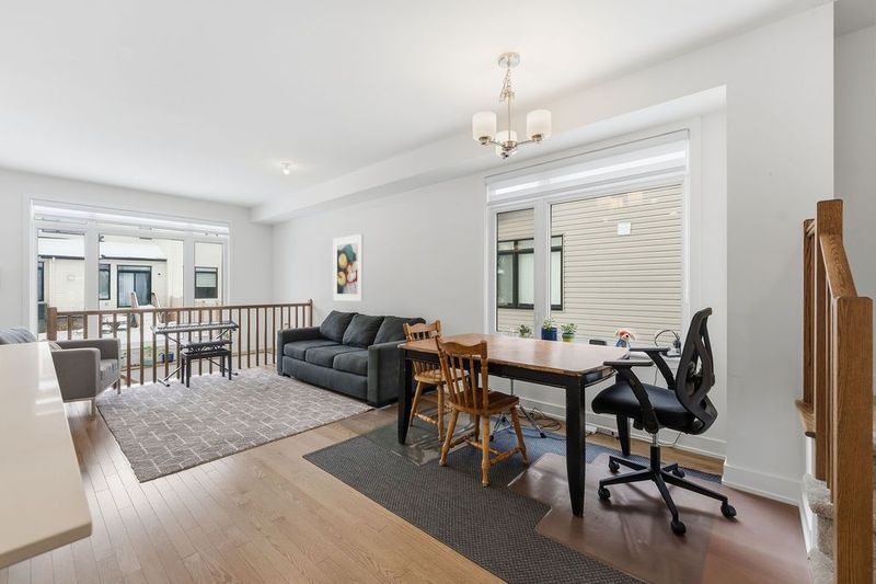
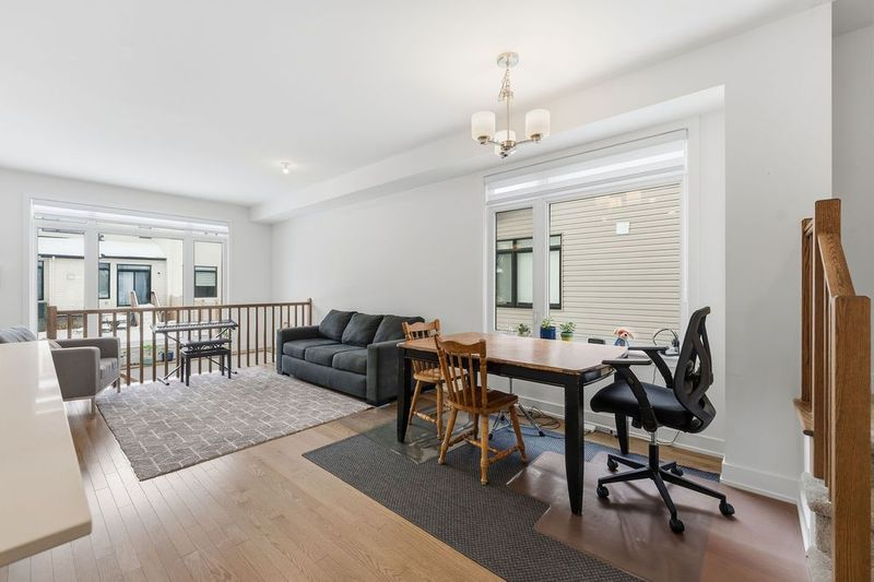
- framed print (347, 268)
